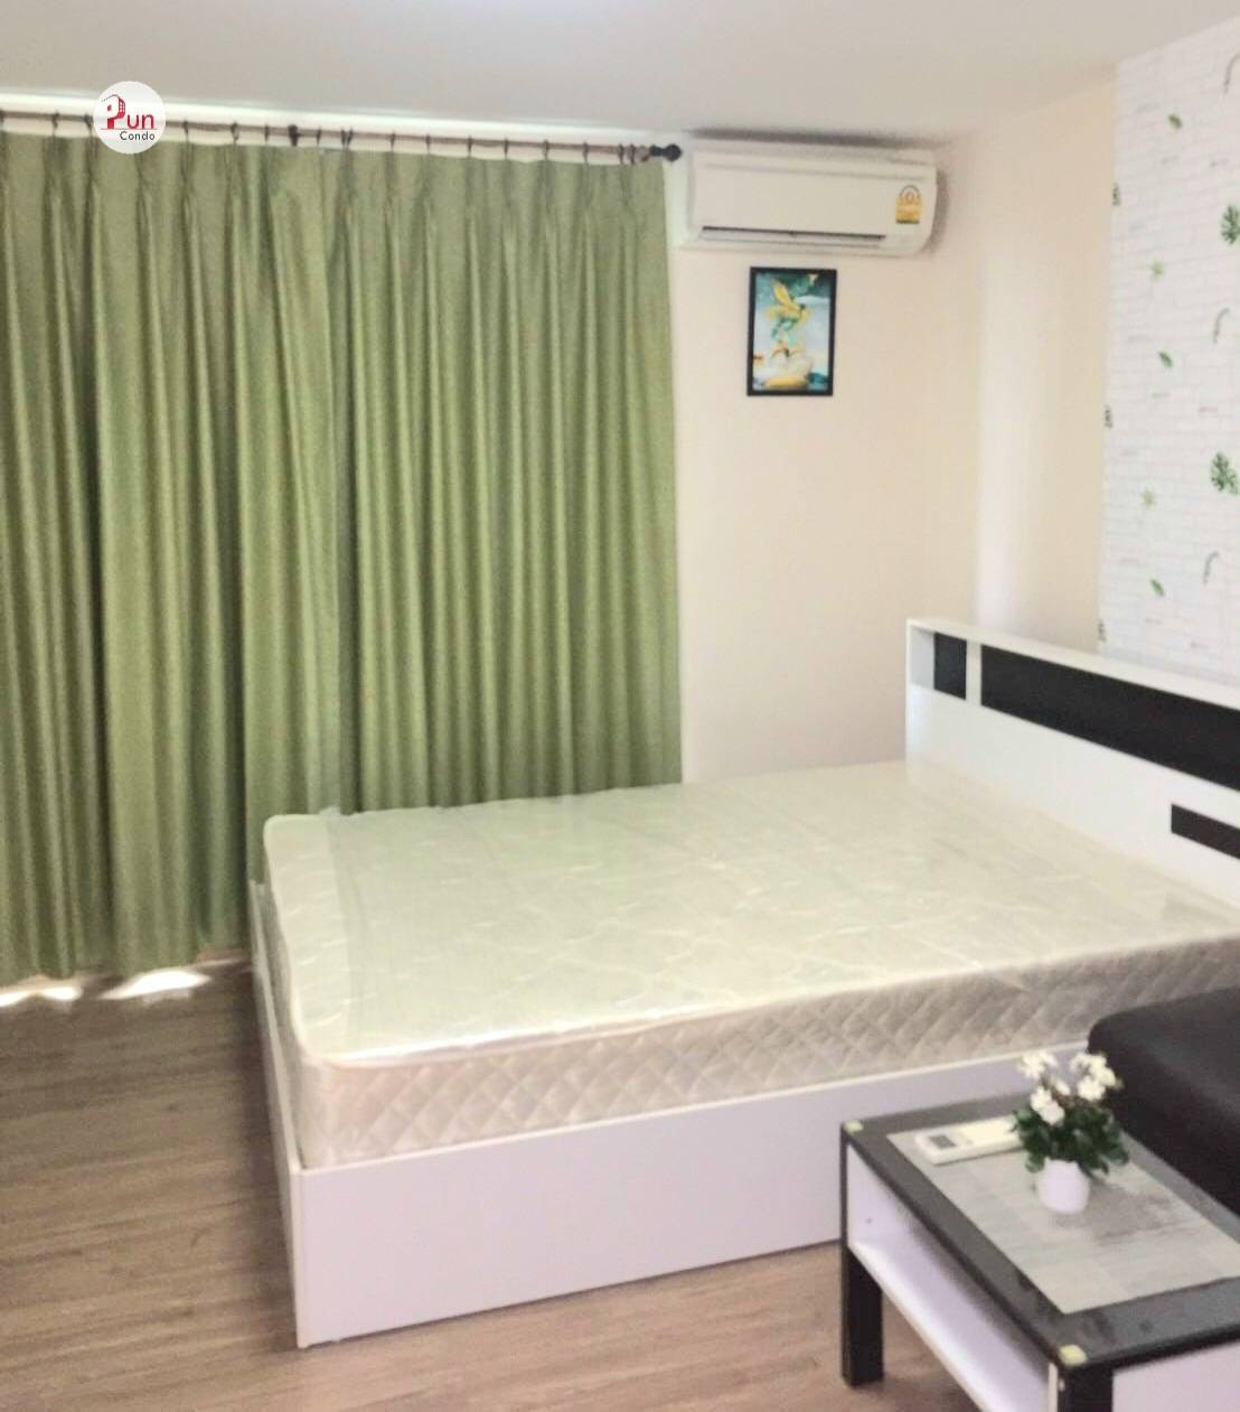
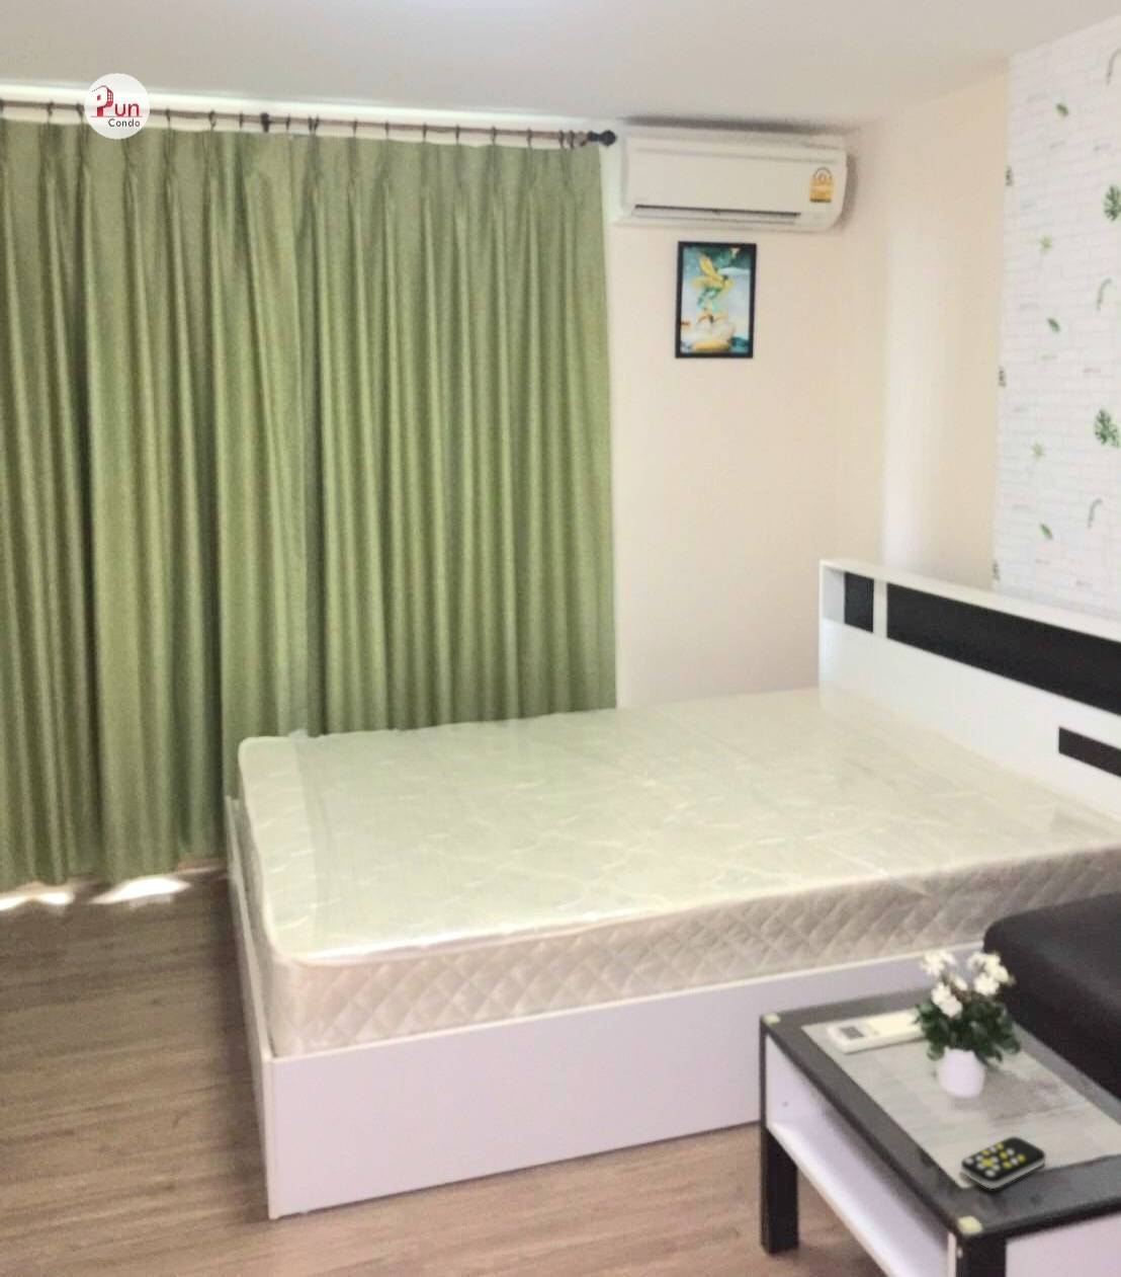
+ remote control (1003, 1161)
